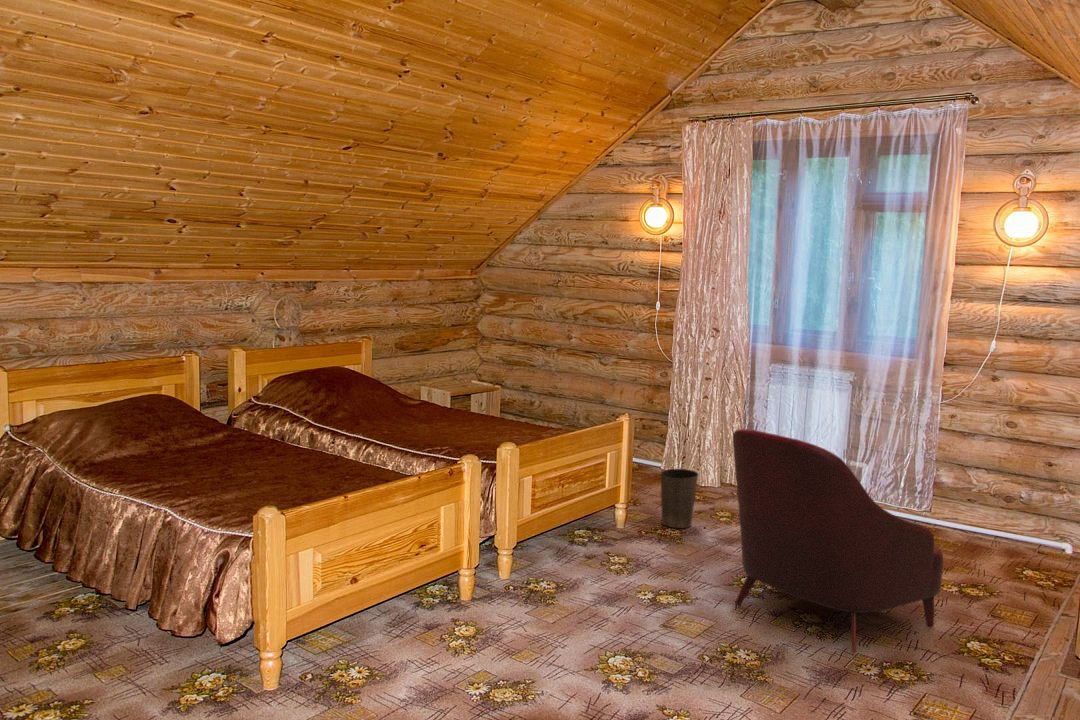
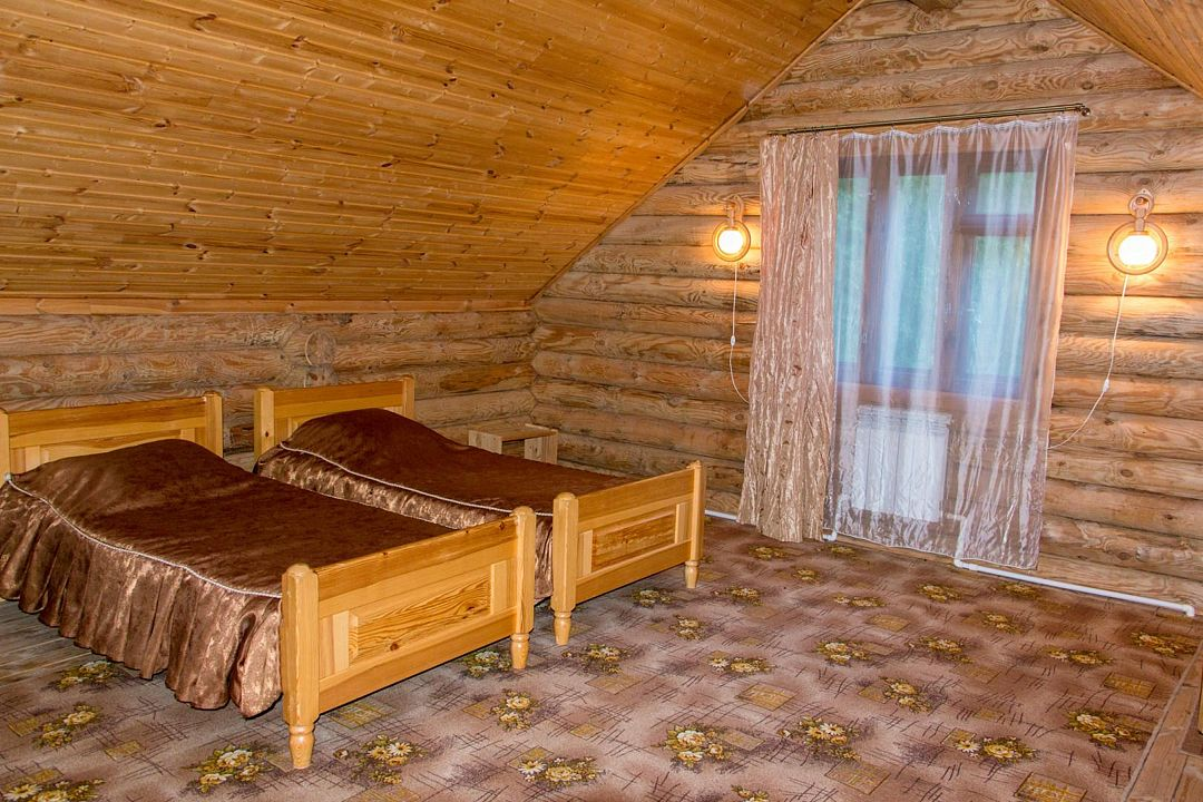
- waste basket (678, 498)
- armchair (826, 523)
